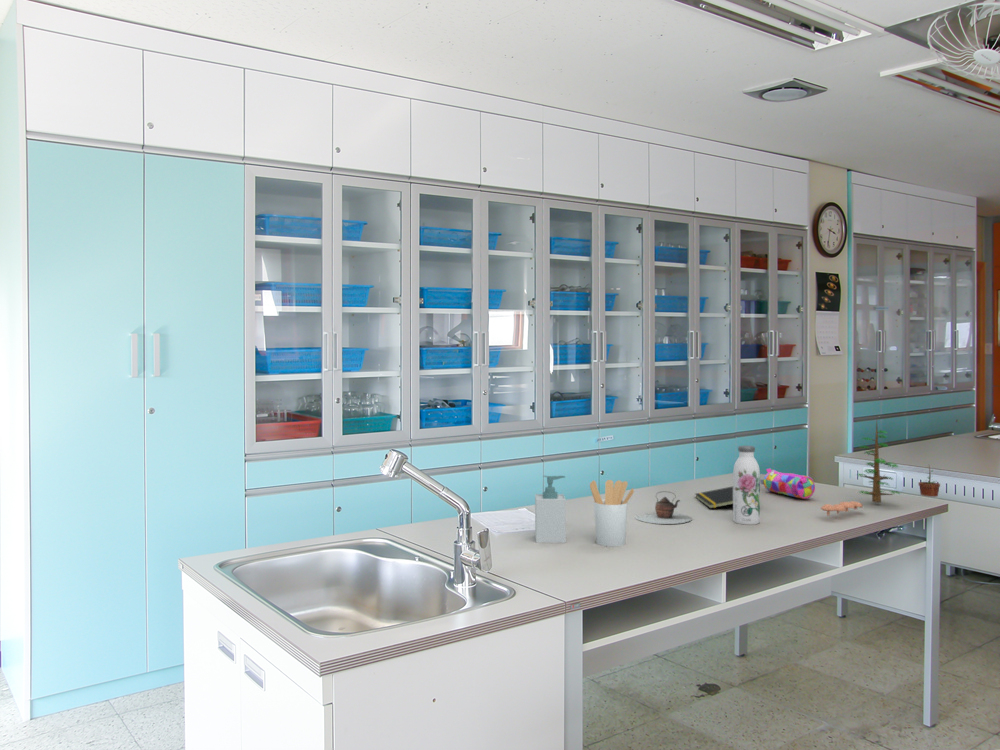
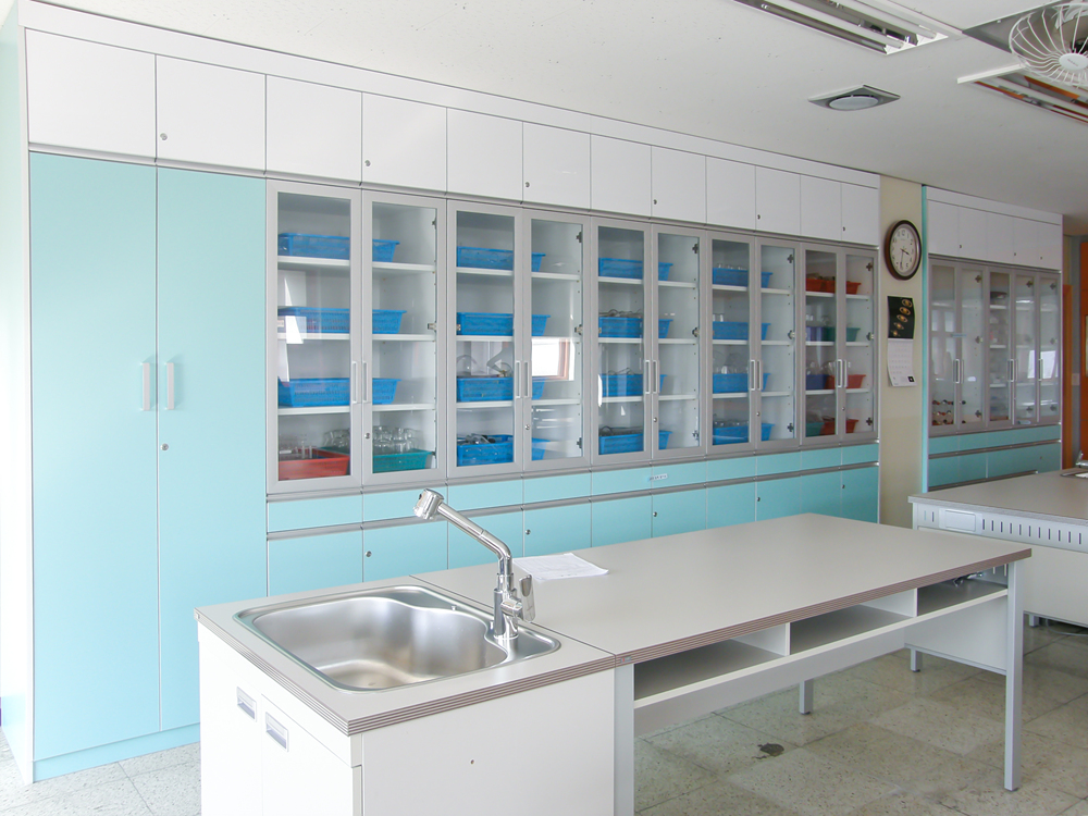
- pencil case (787, 483)
- soap bottle (550, 507)
- notepad (724, 496)
- utensil holder (612, 511)
- teapot (662, 504)
- plant (878, 462)
- water bottle (746, 484)
